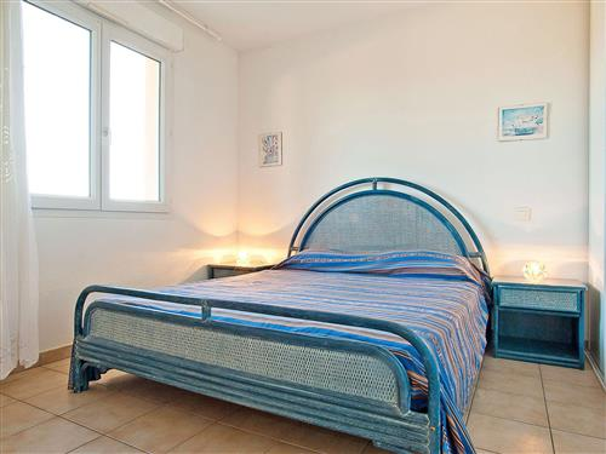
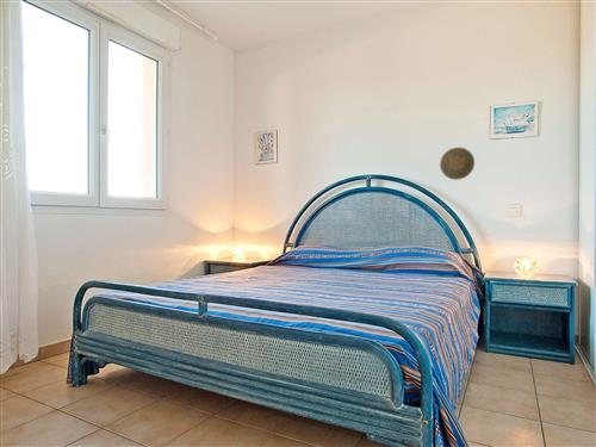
+ decorative plate (457, 163)
